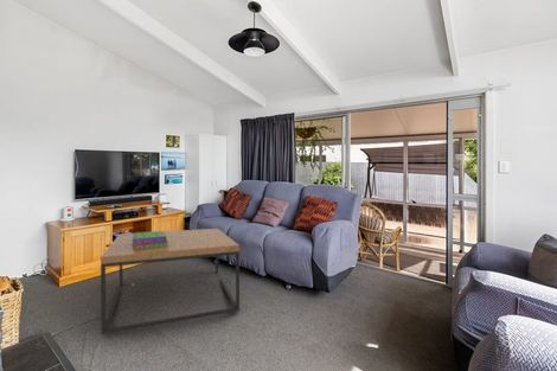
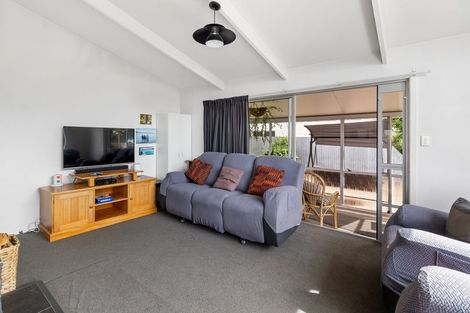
- coffee table (173, 260)
- stack of books (149, 238)
